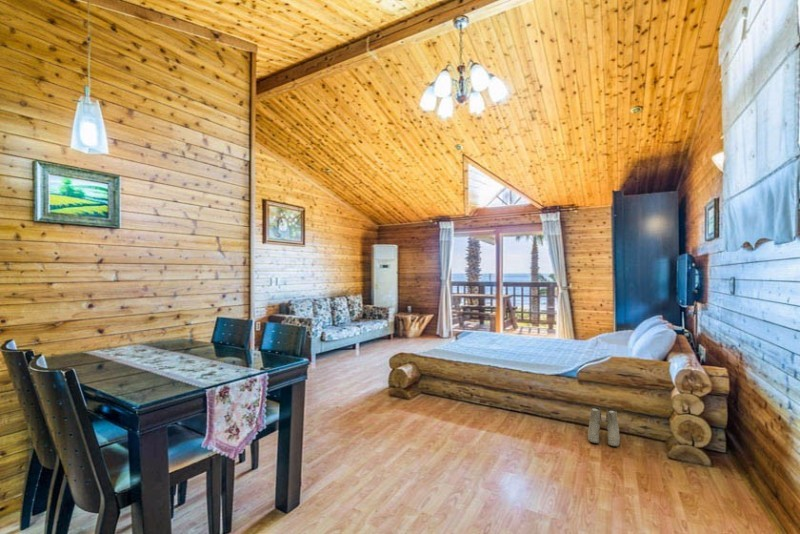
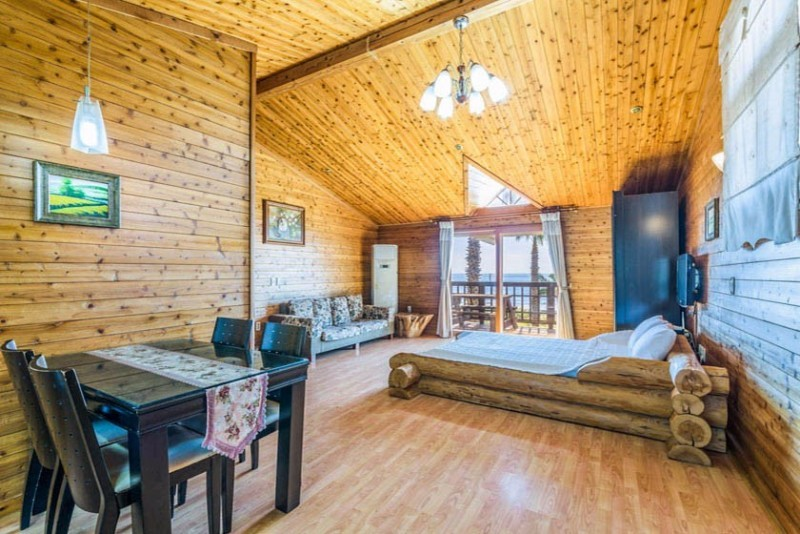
- boots (601, 422)
